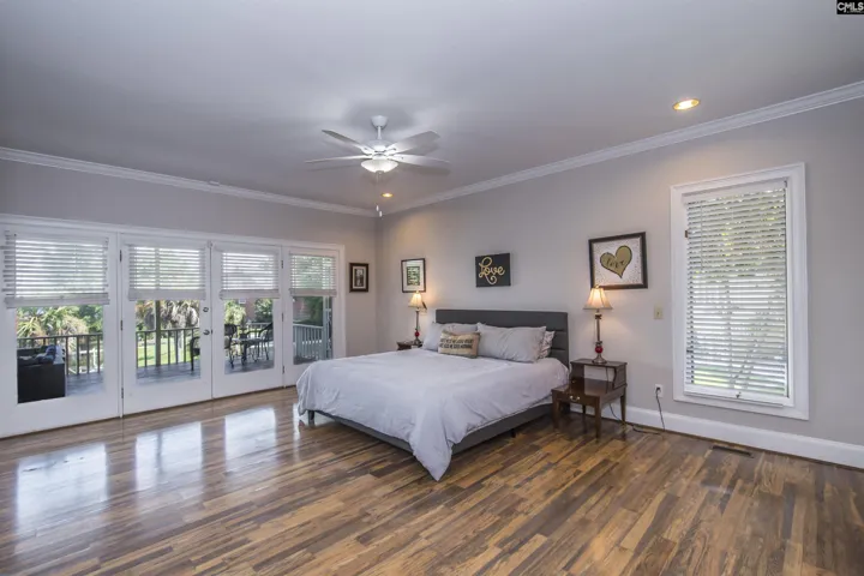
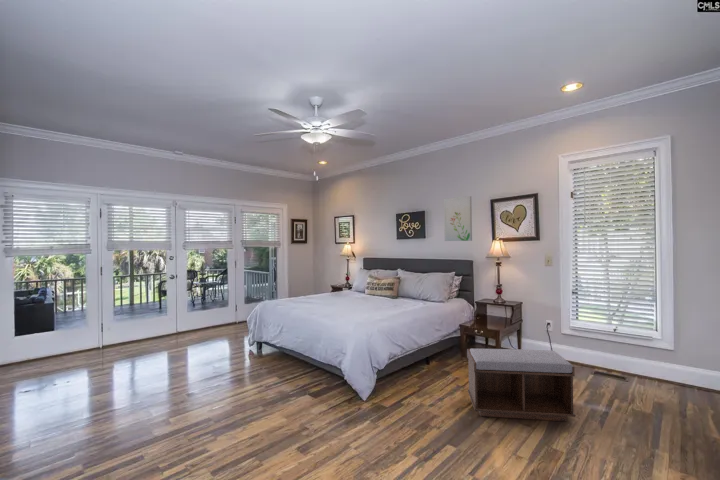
+ bench (517, 381)
+ wall art (457, 219)
